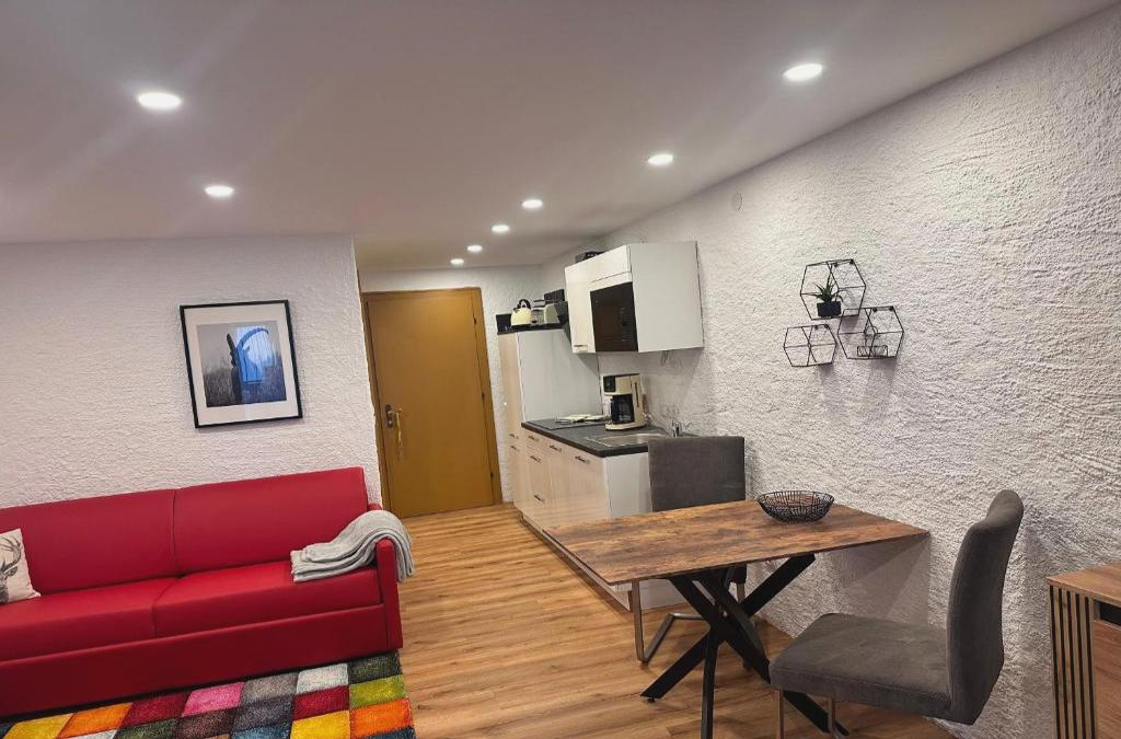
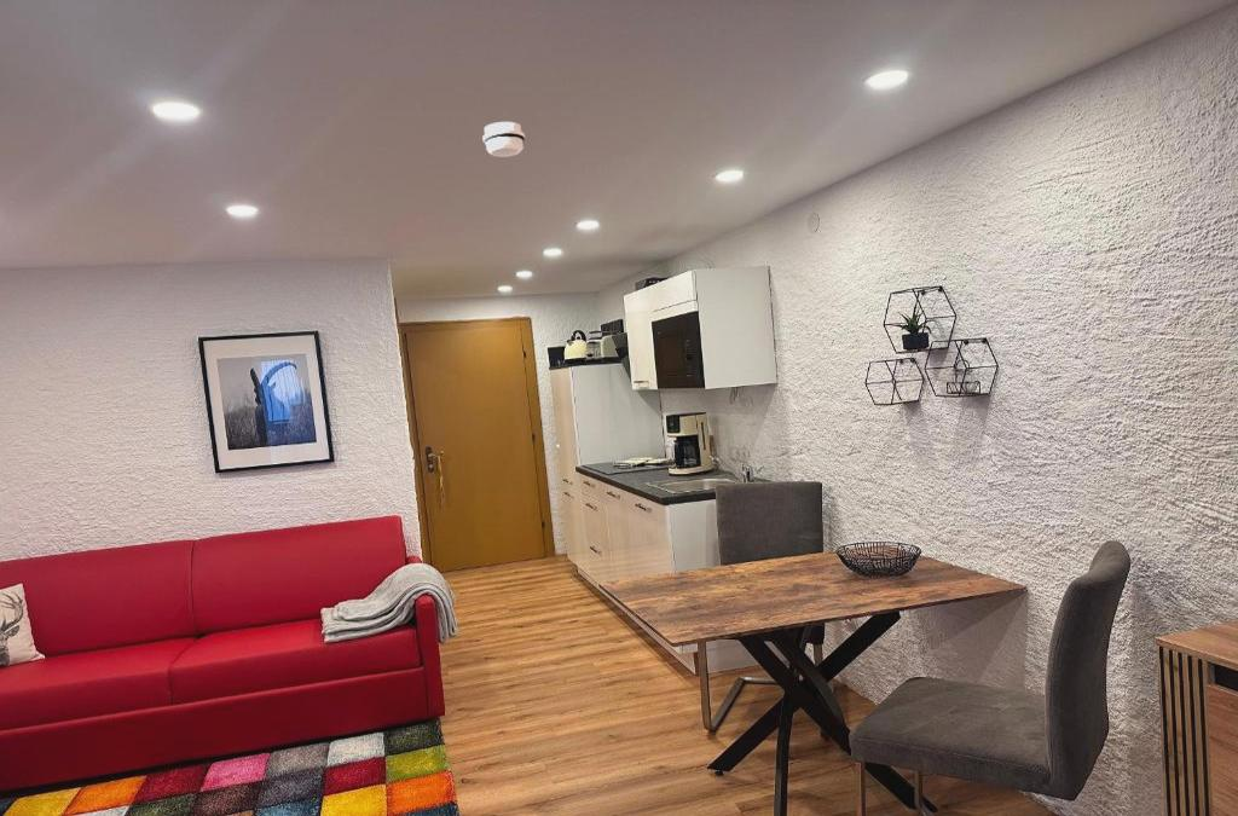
+ smoke detector (503, 139)
